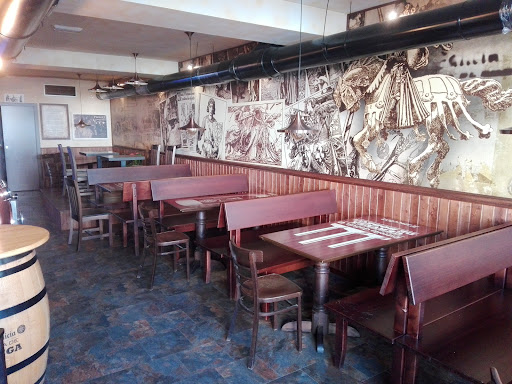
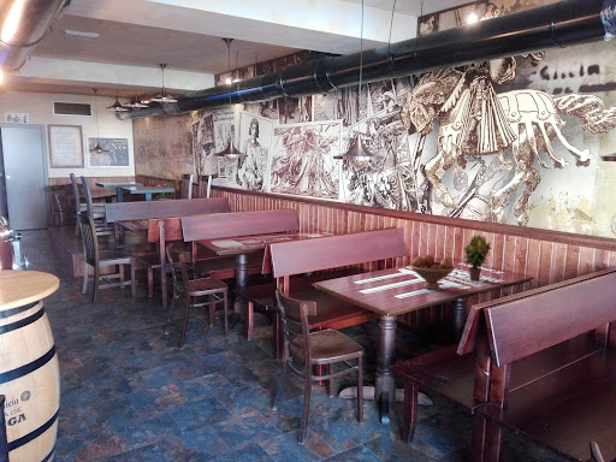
+ fruit bowl (432, 272)
+ potted plant (475, 256)
